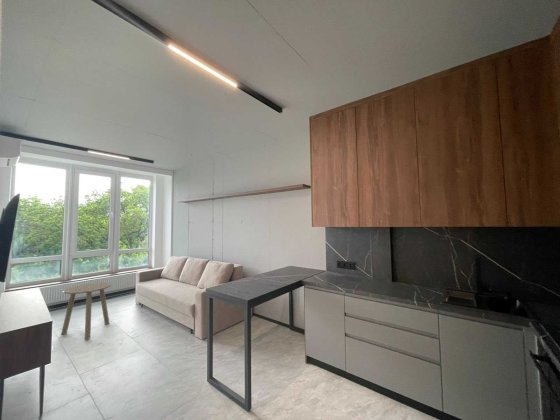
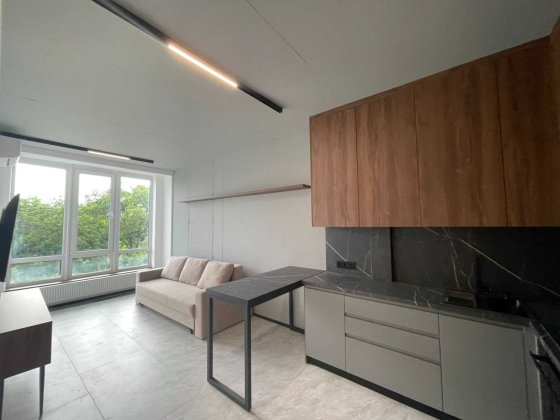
- side table (87, 309)
